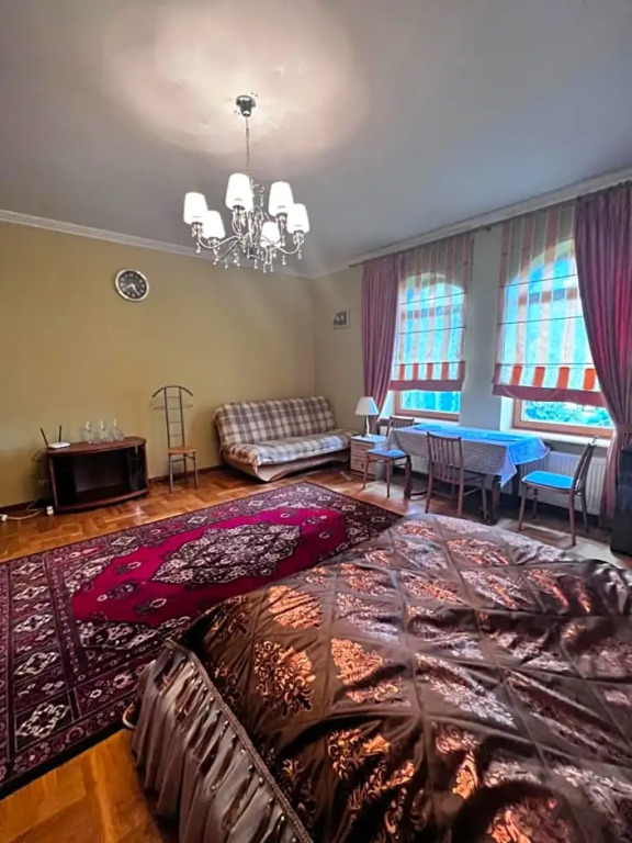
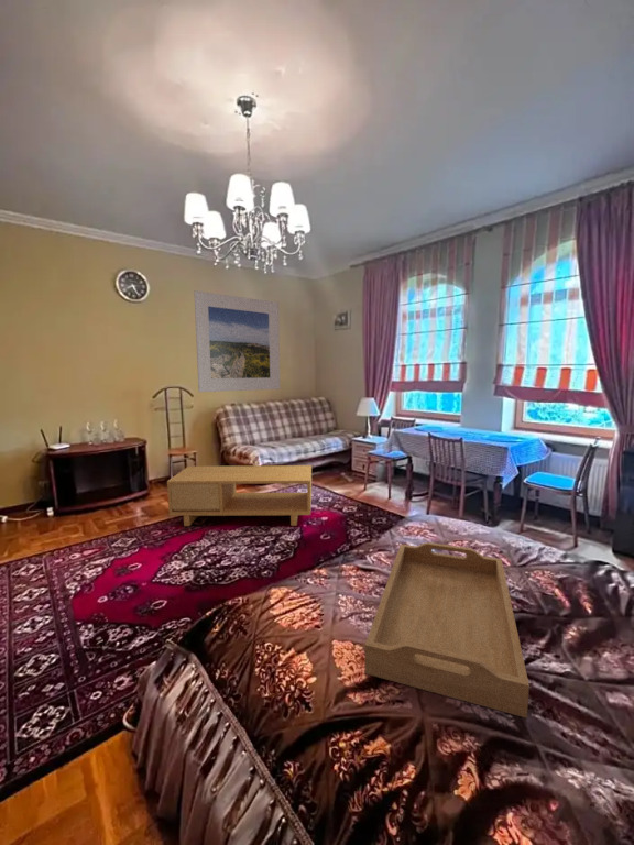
+ serving tray (445, 602)
+ coffee table (244, 493)
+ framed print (240, 344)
